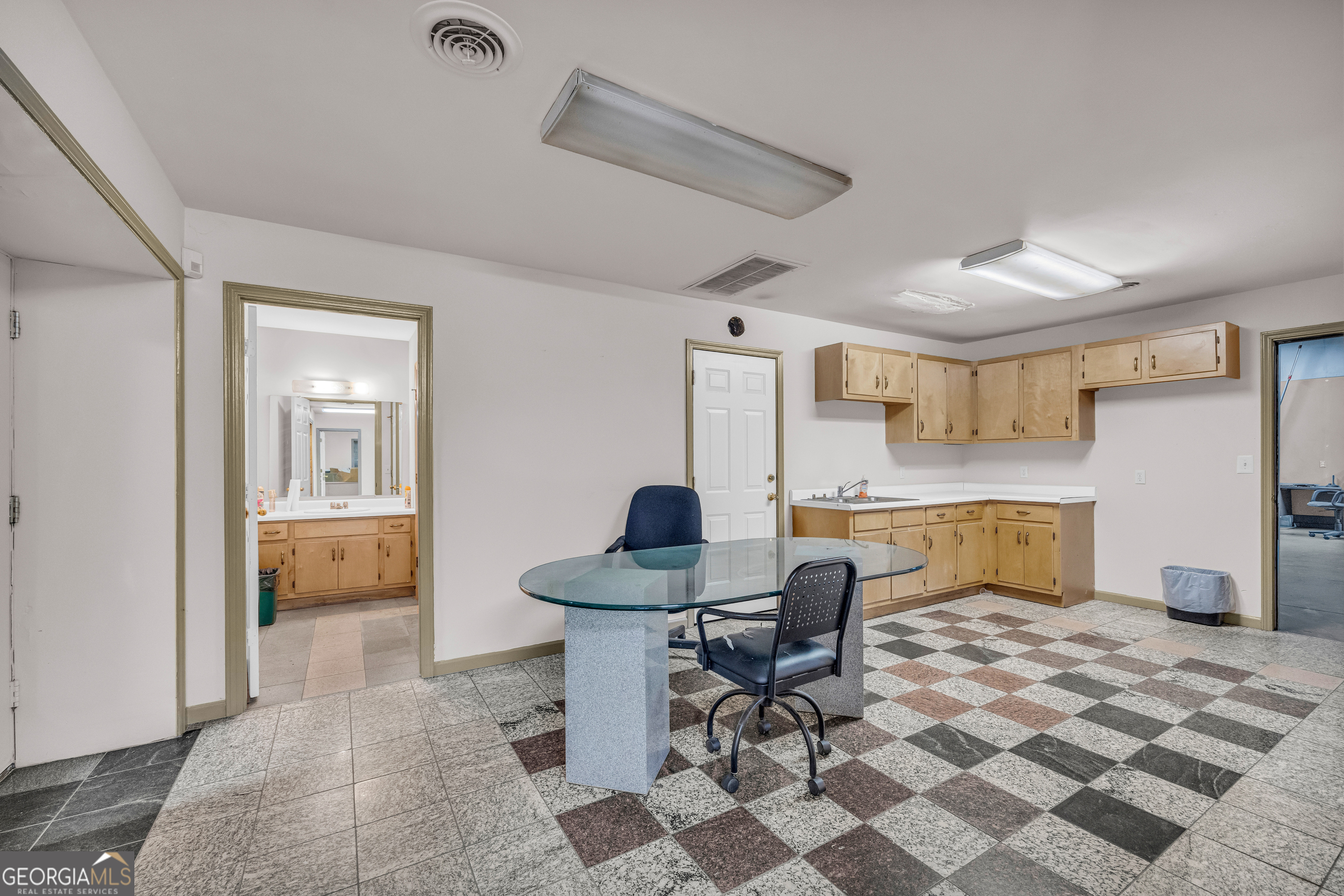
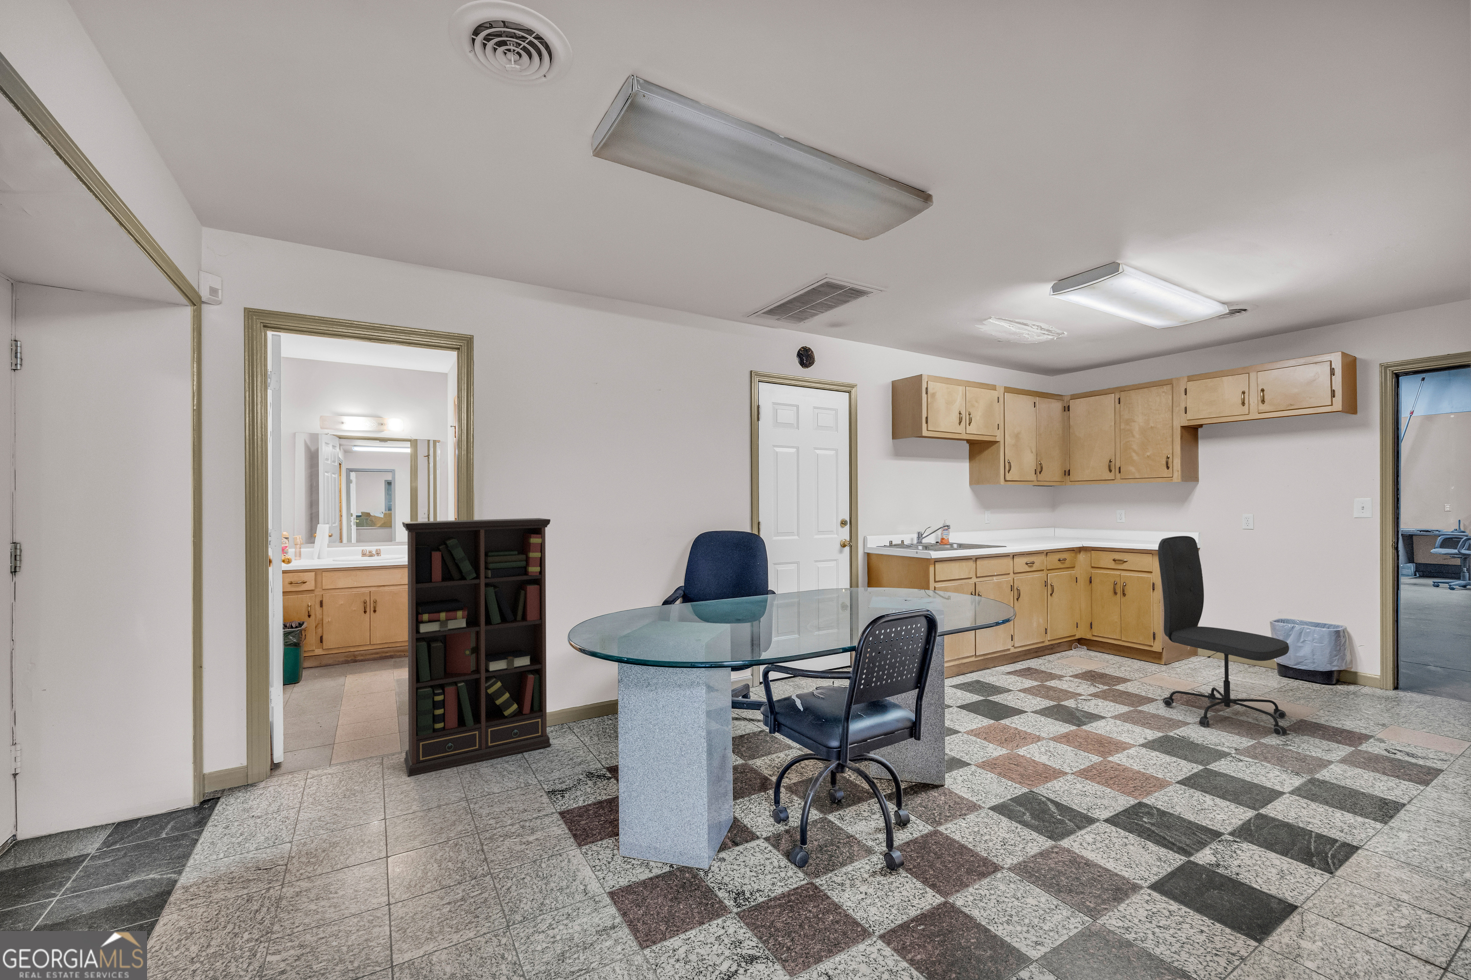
+ office chair (1221, 628)
+ bookcase (478, 637)
